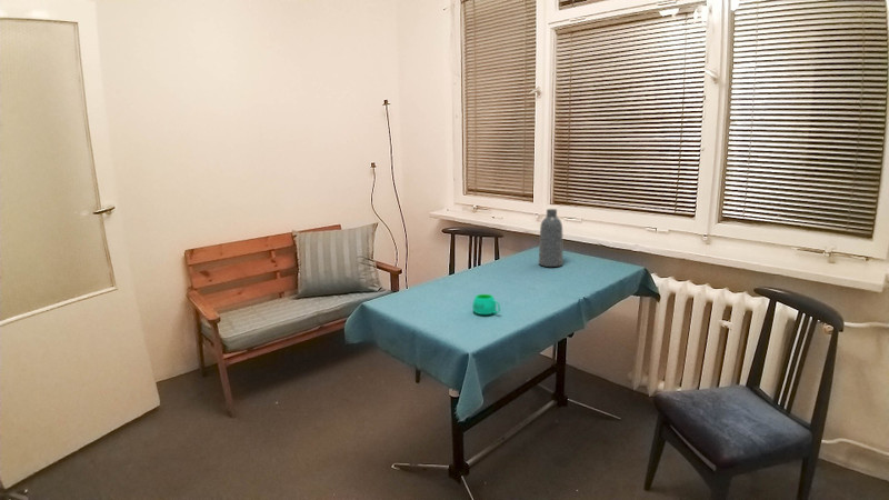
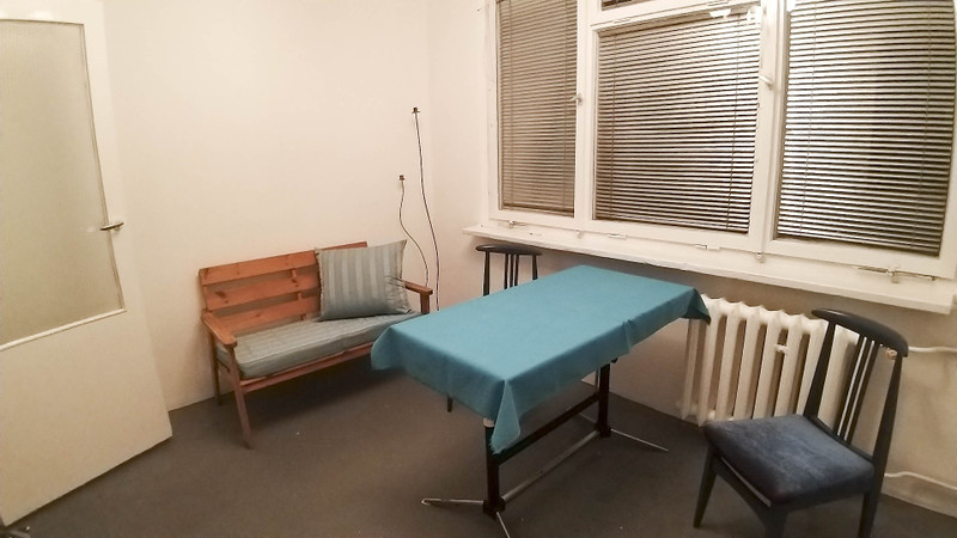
- vase (551, 237)
- mug (487, 304)
